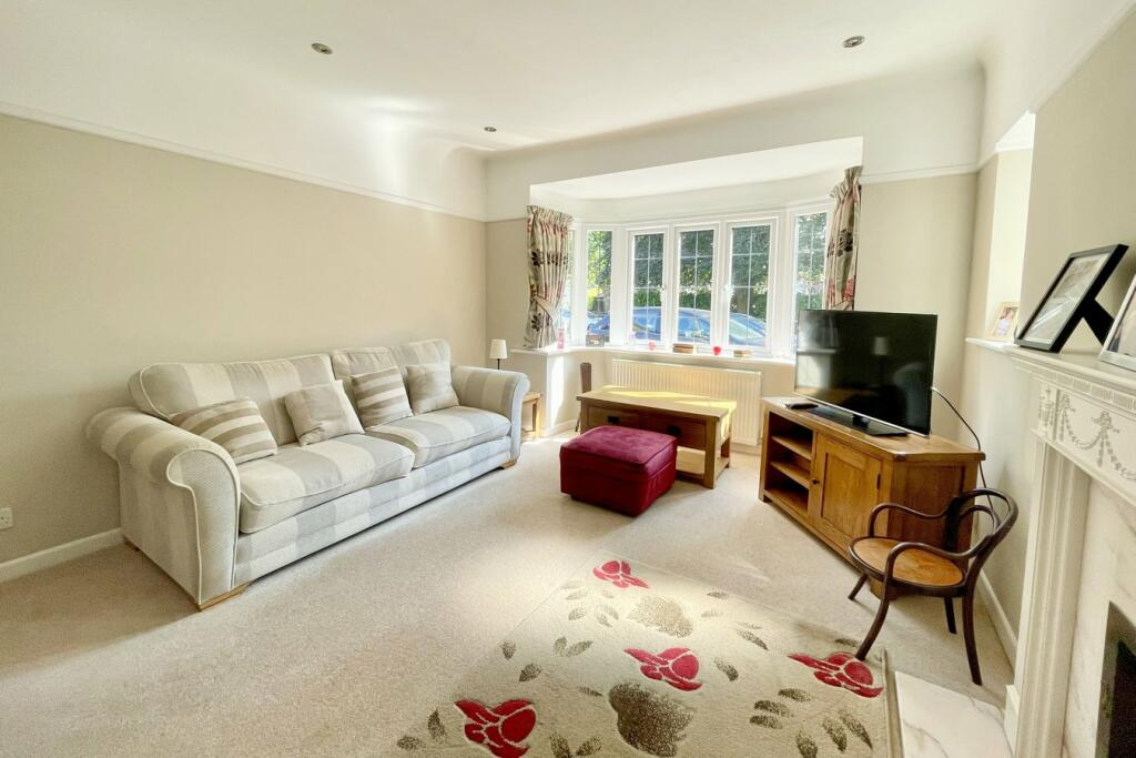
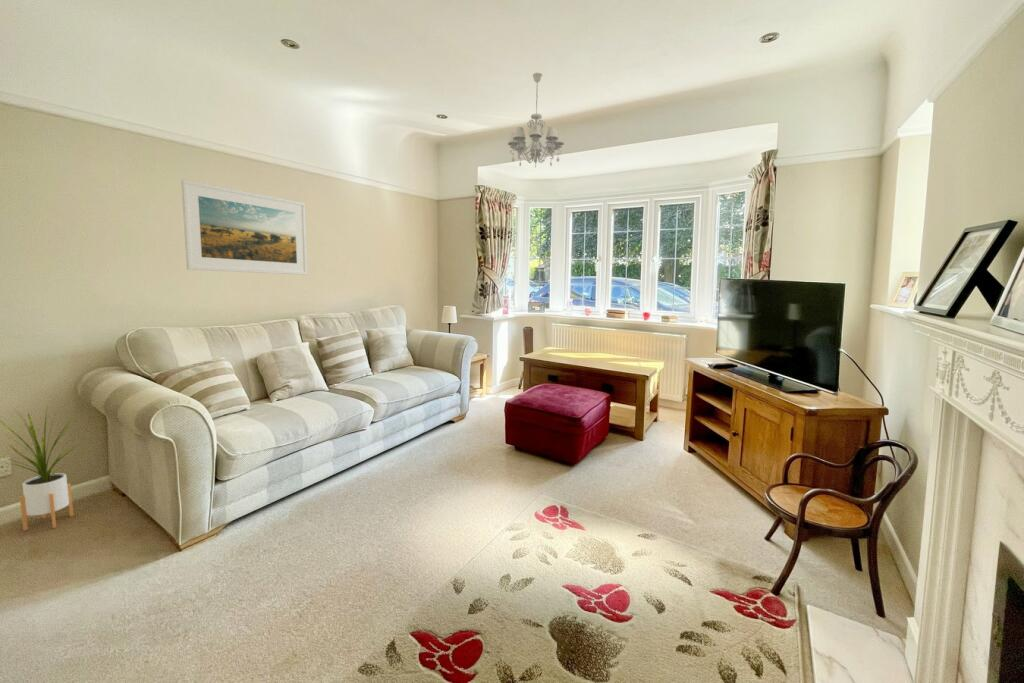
+ chandelier (536, 118)
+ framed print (251, 232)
+ house plant (44, 464)
